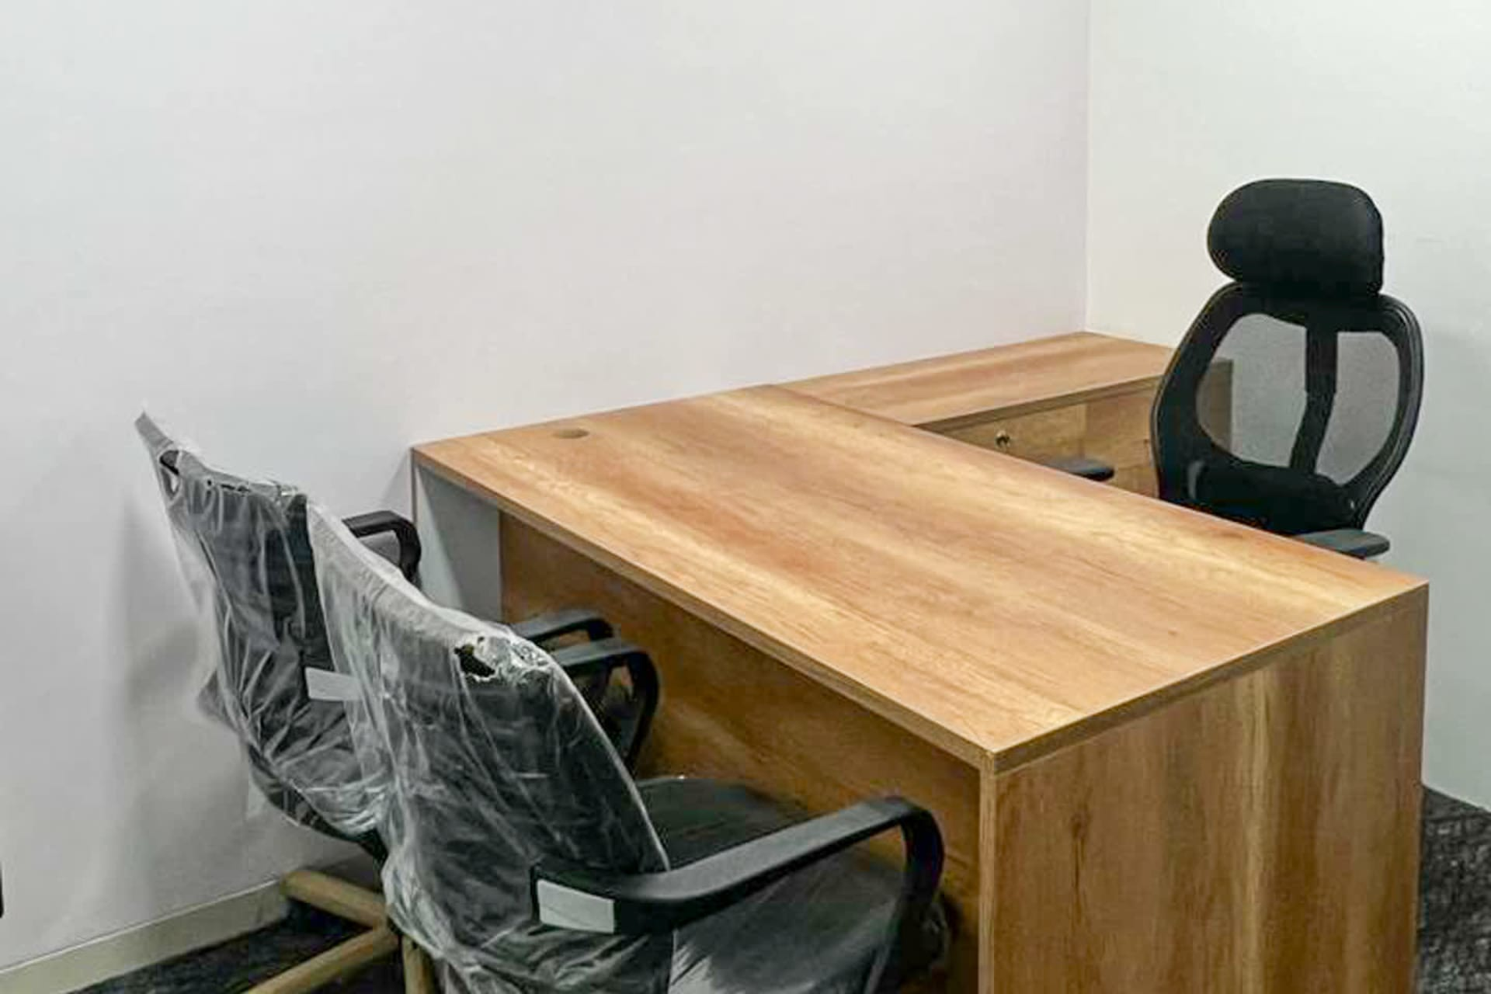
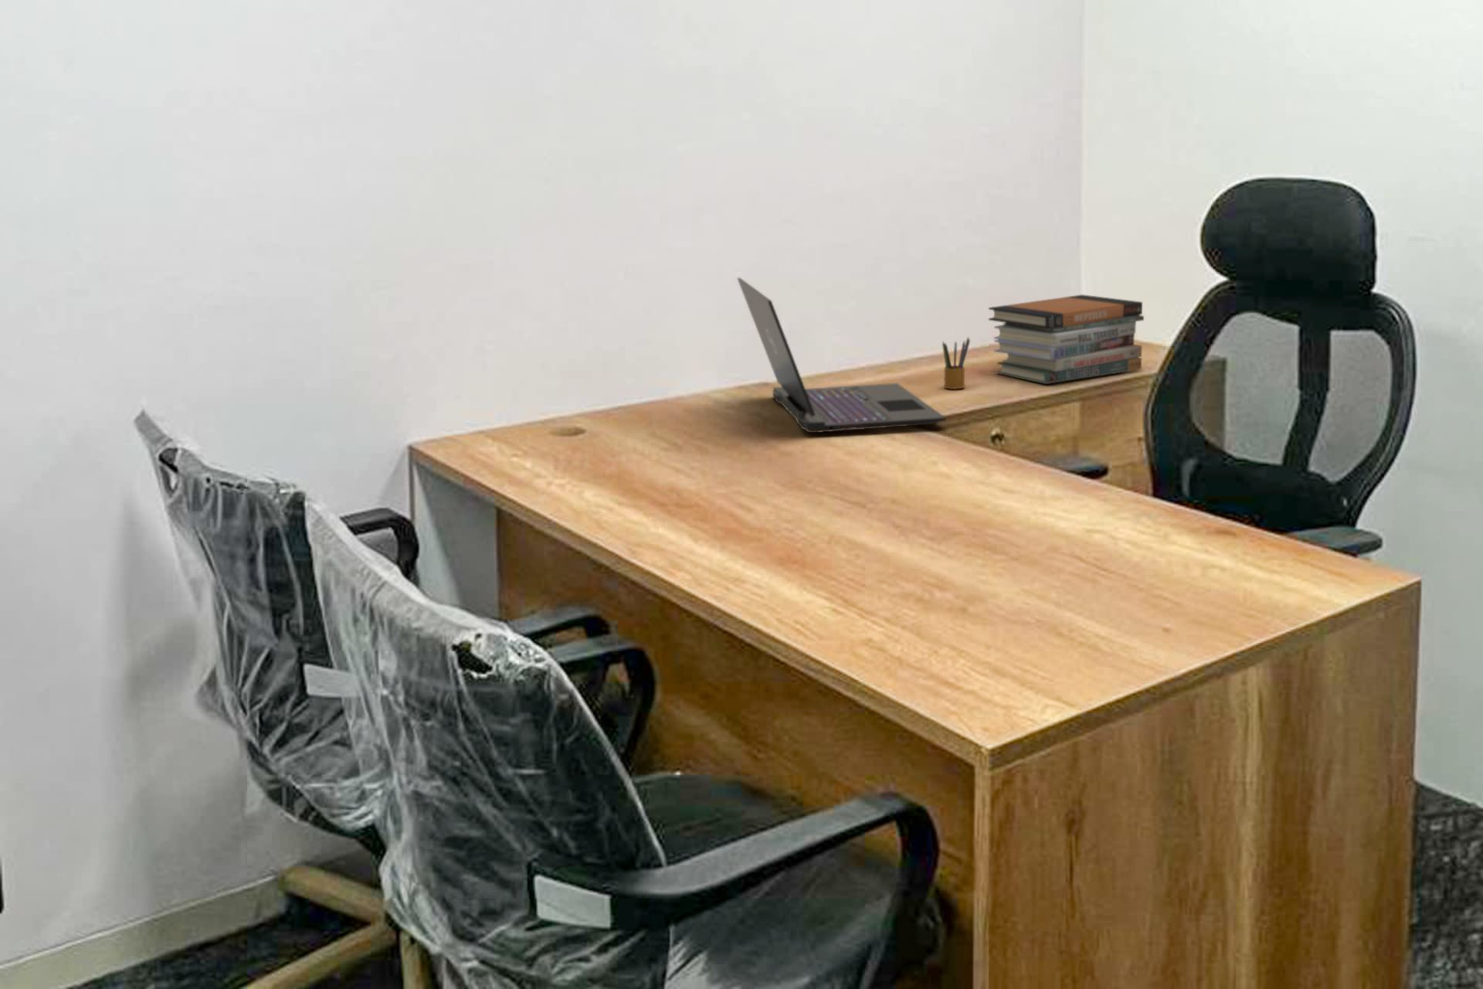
+ book stack (1066, 339)
+ laptop (839, 386)
+ pencil box (953, 362)
